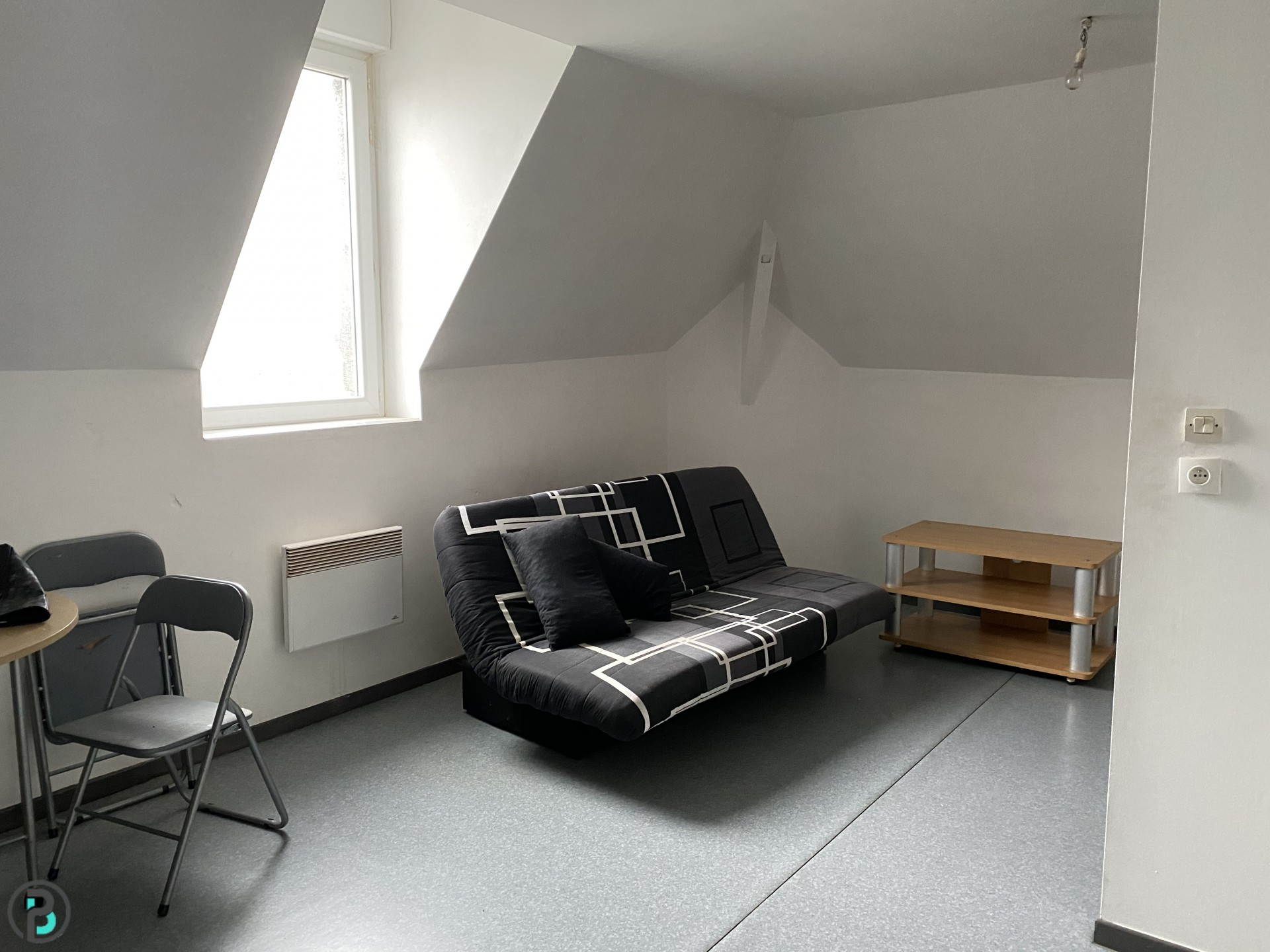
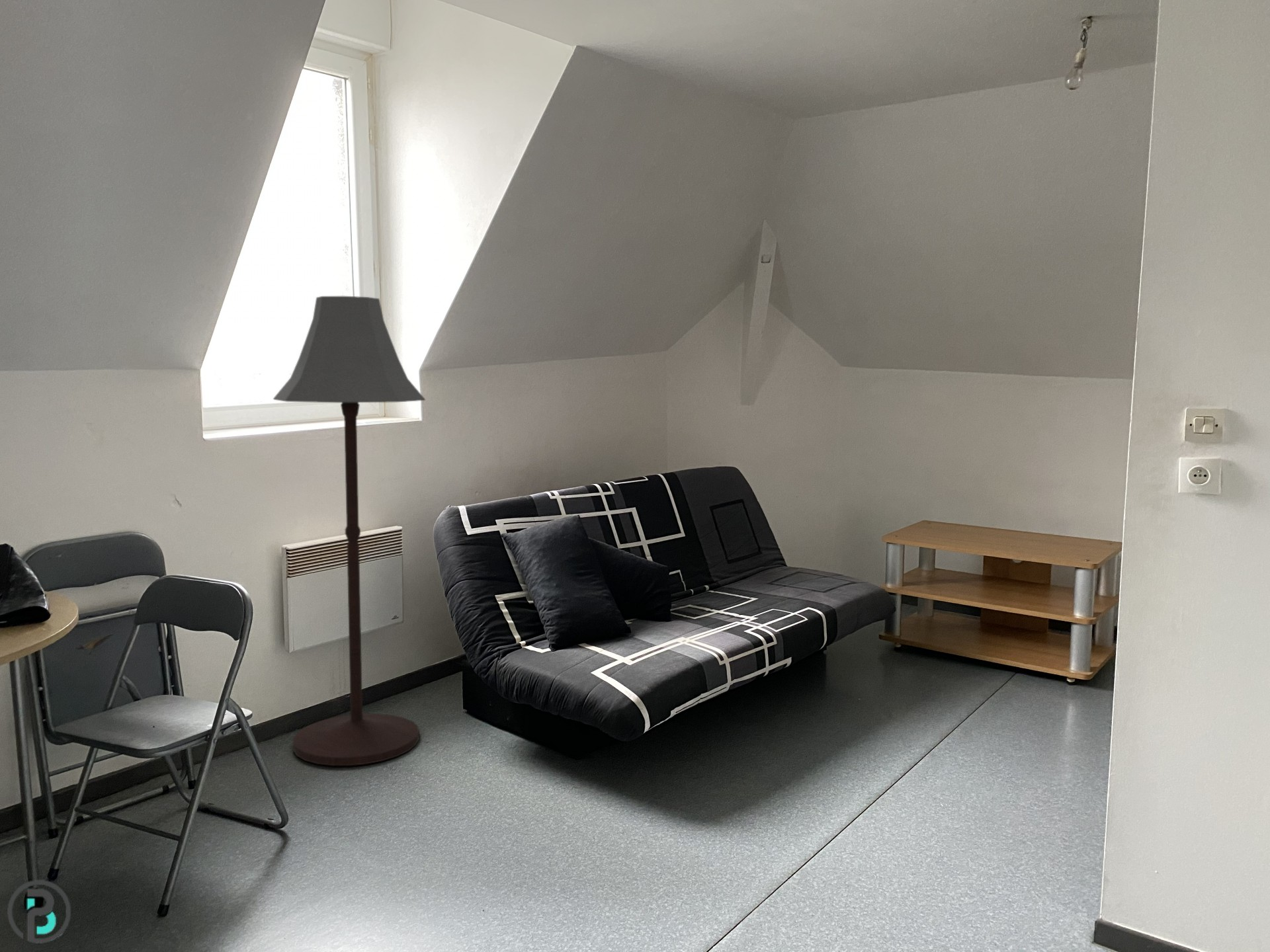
+ floor lamp (353, 525)
